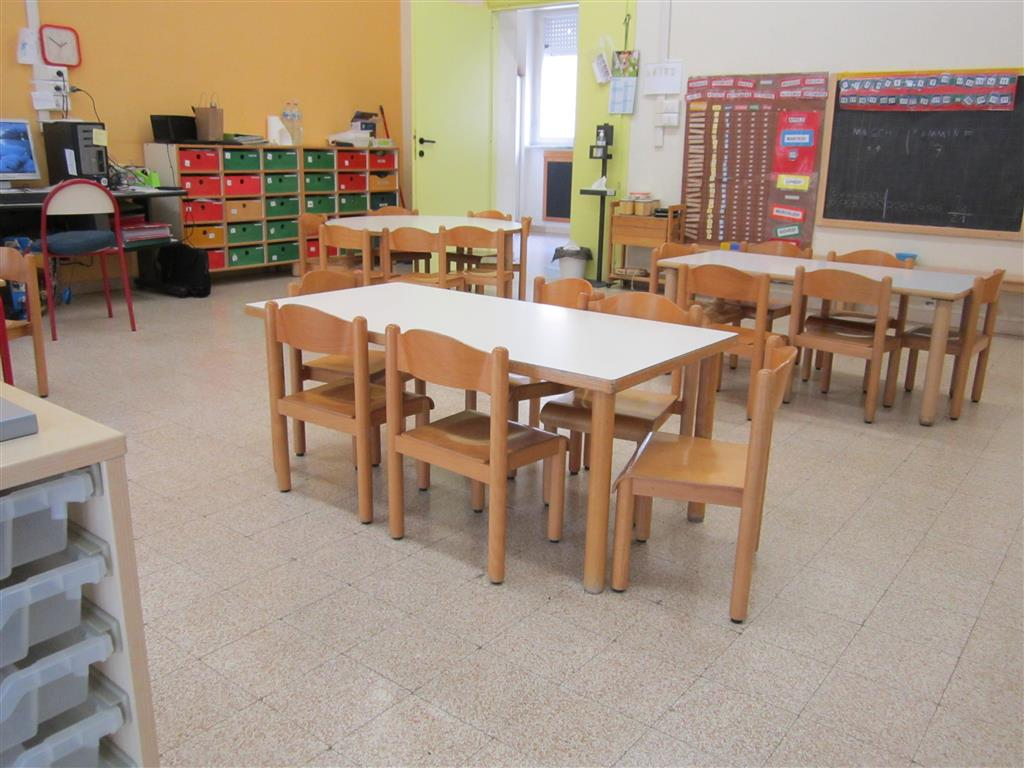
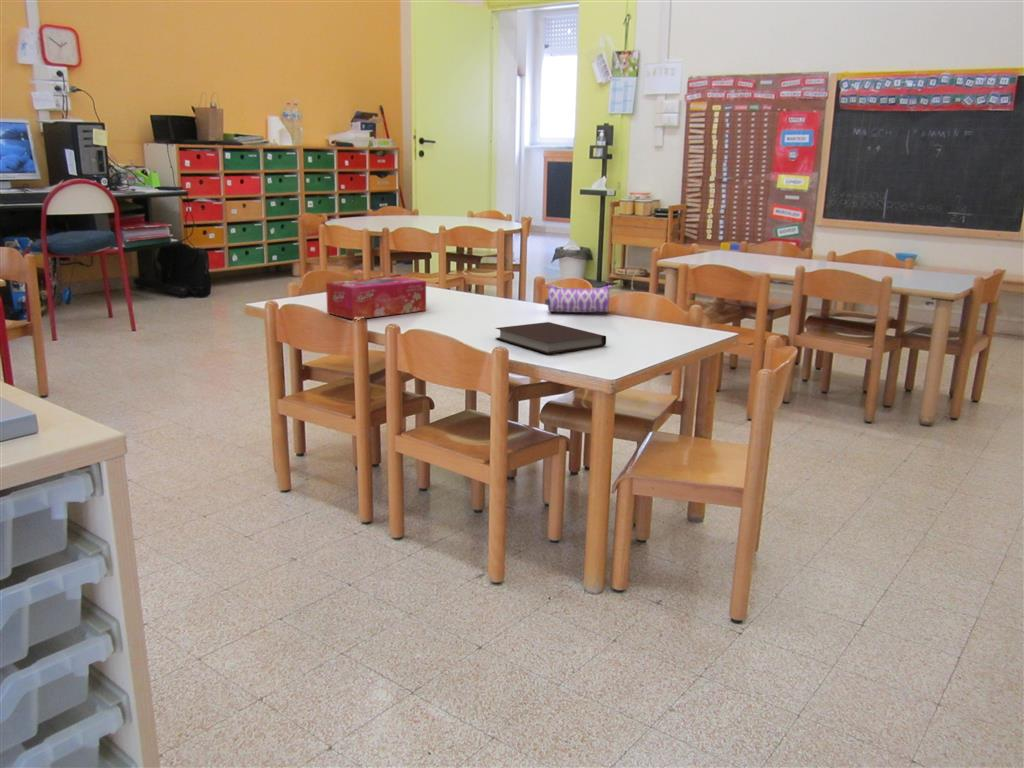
+ pencil case (578, 298)
+ notebook (549, 336)
+ tissue box (377, 296)
